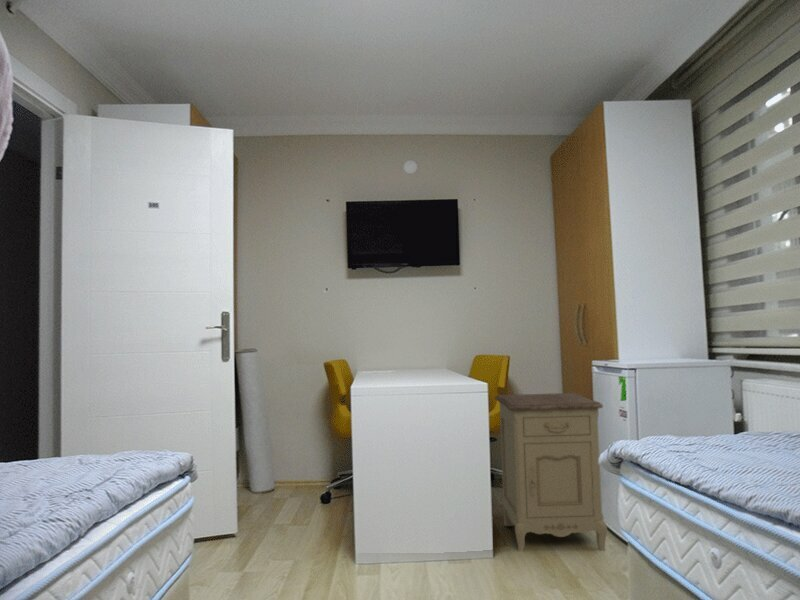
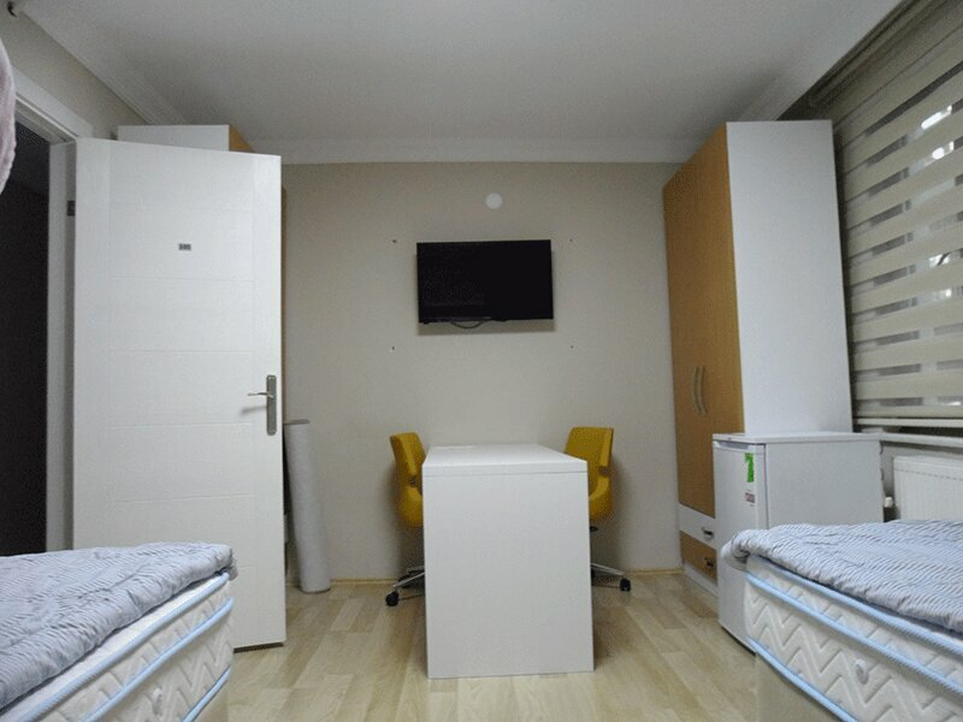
- nightstand (550, 469)
